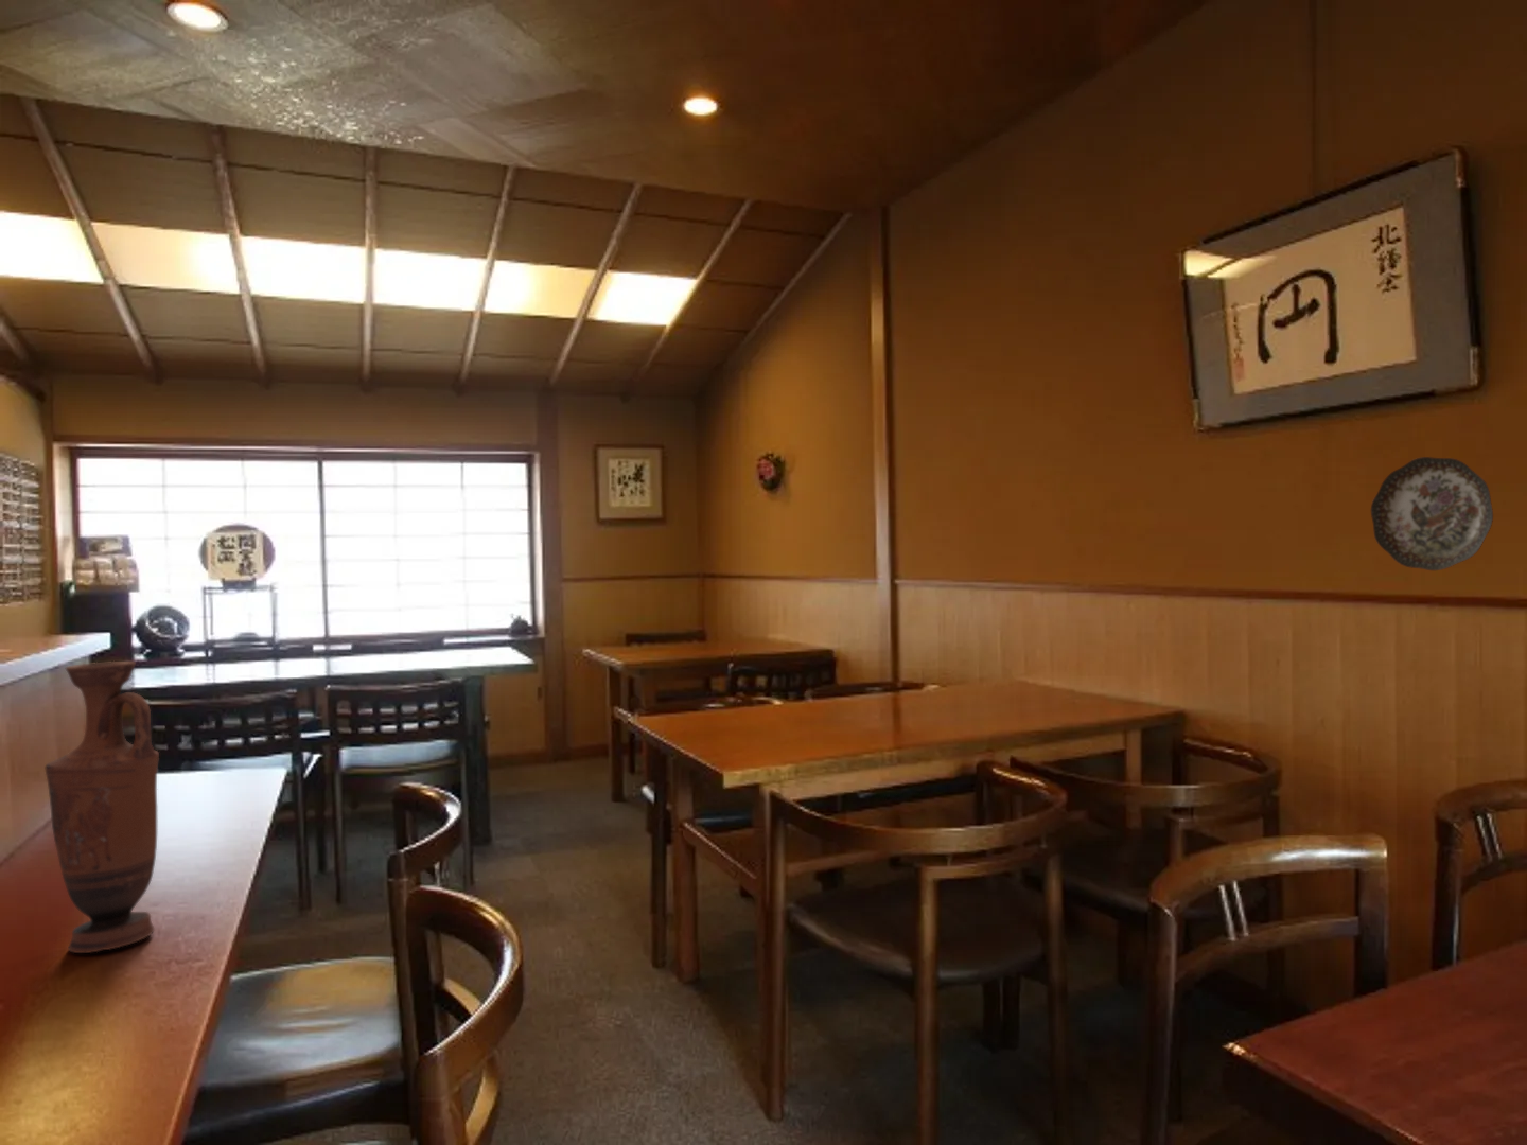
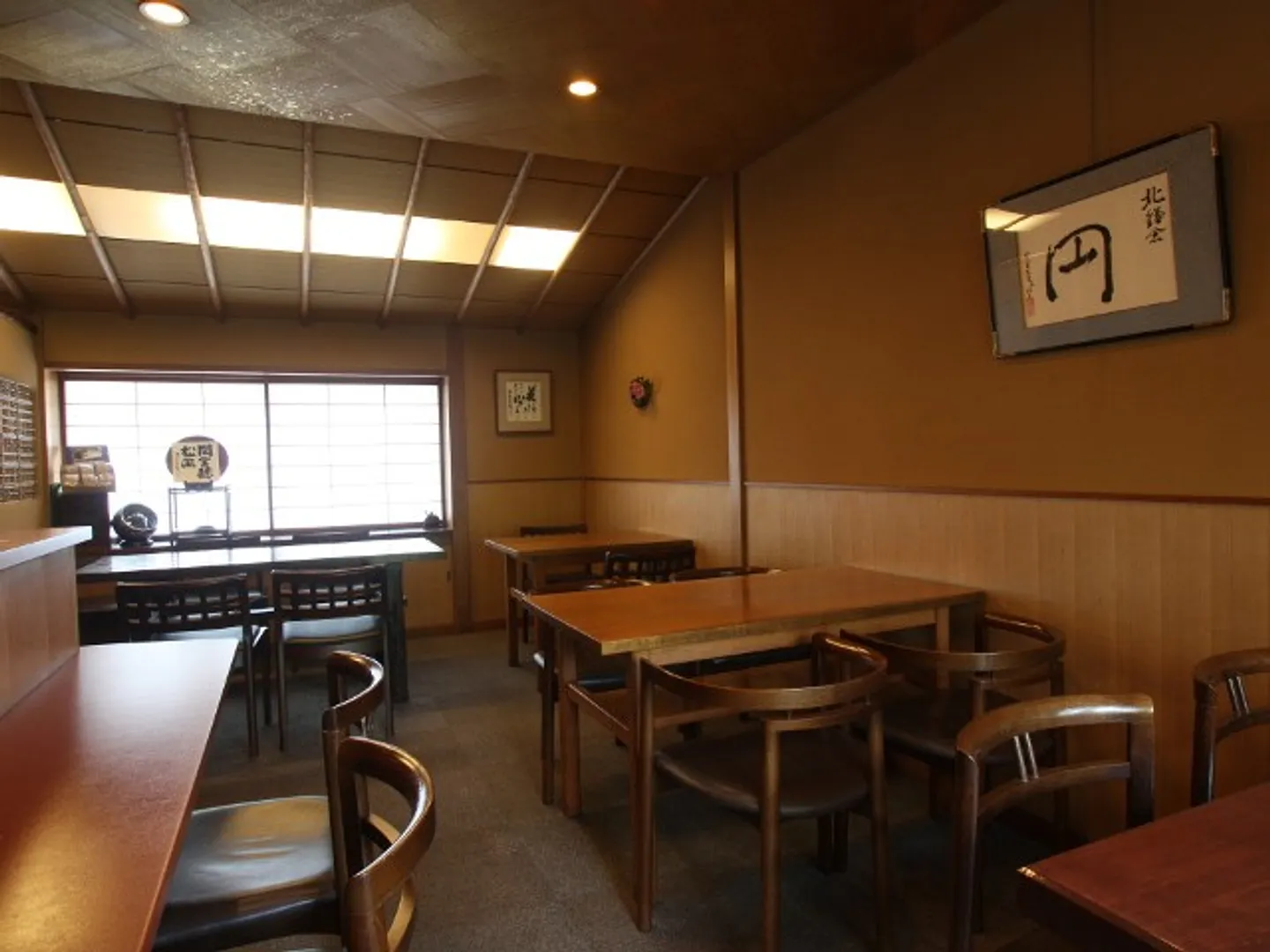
- vase (105, 801)
- decorative plate (1432, 514)
